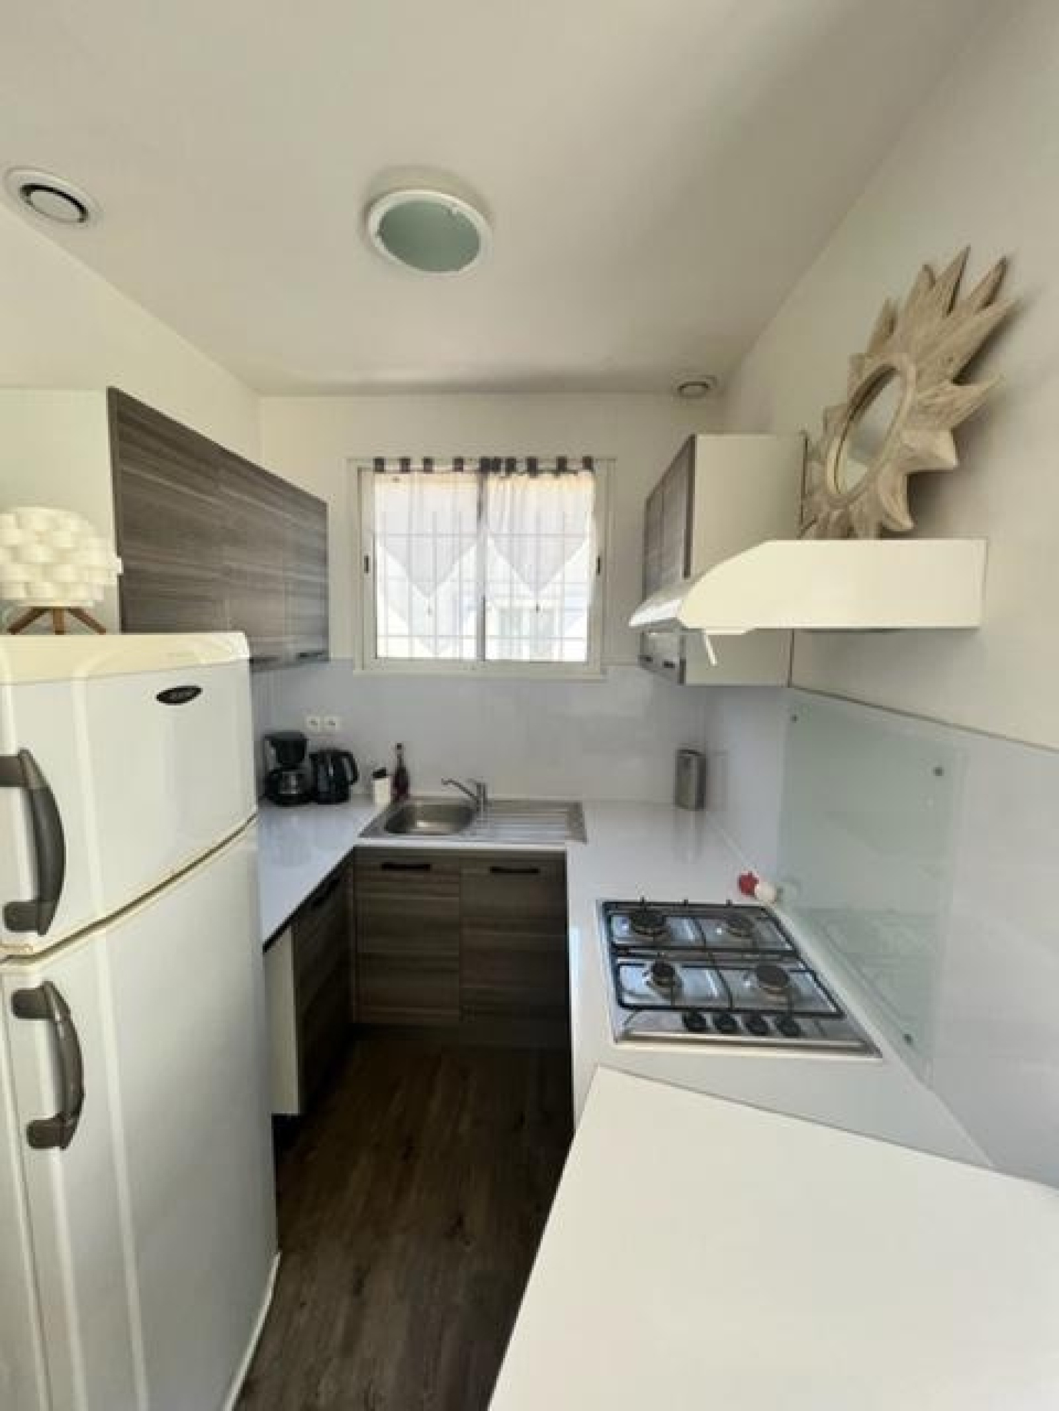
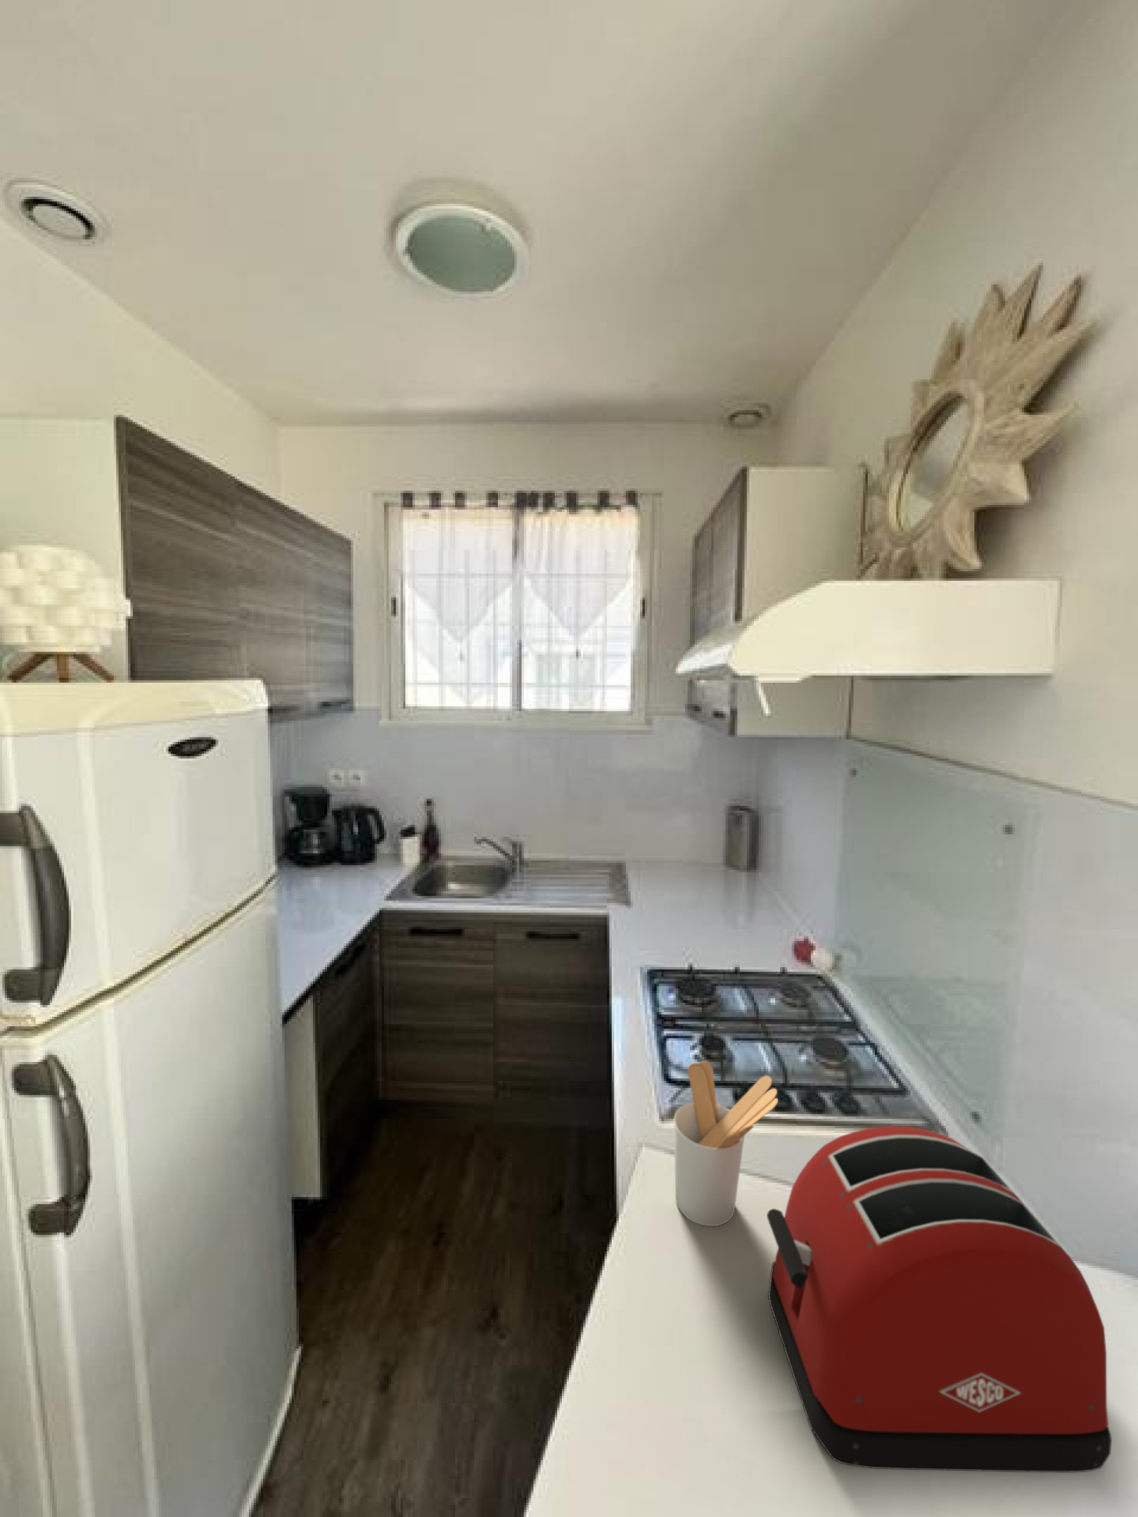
+ toaster (919, 1272)
+ utensil holder (726, 1143)
